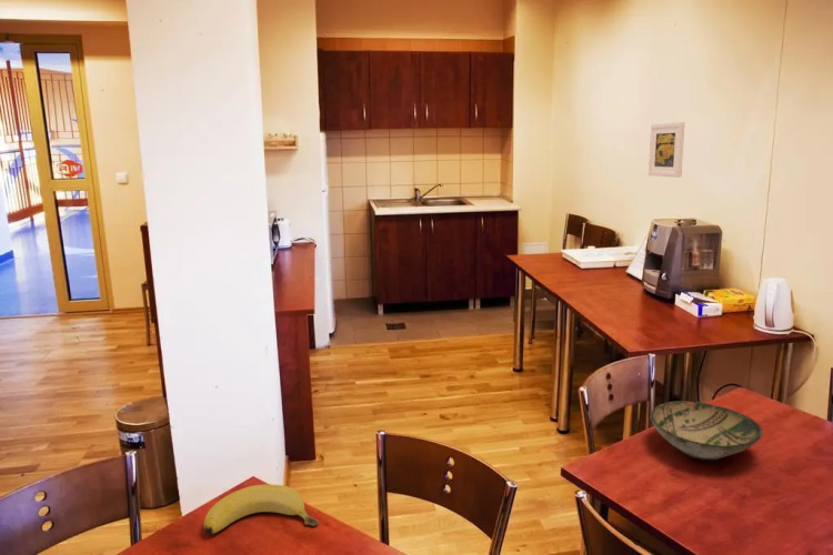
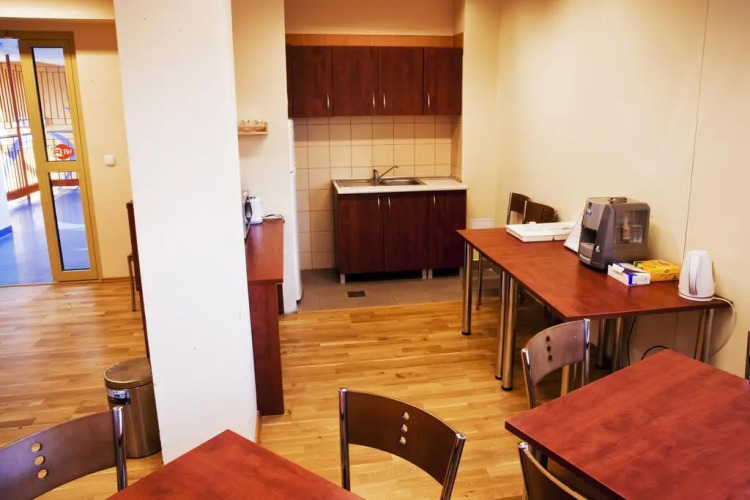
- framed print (665, 150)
- bowl (703, 435)
- banana (257, 512)
